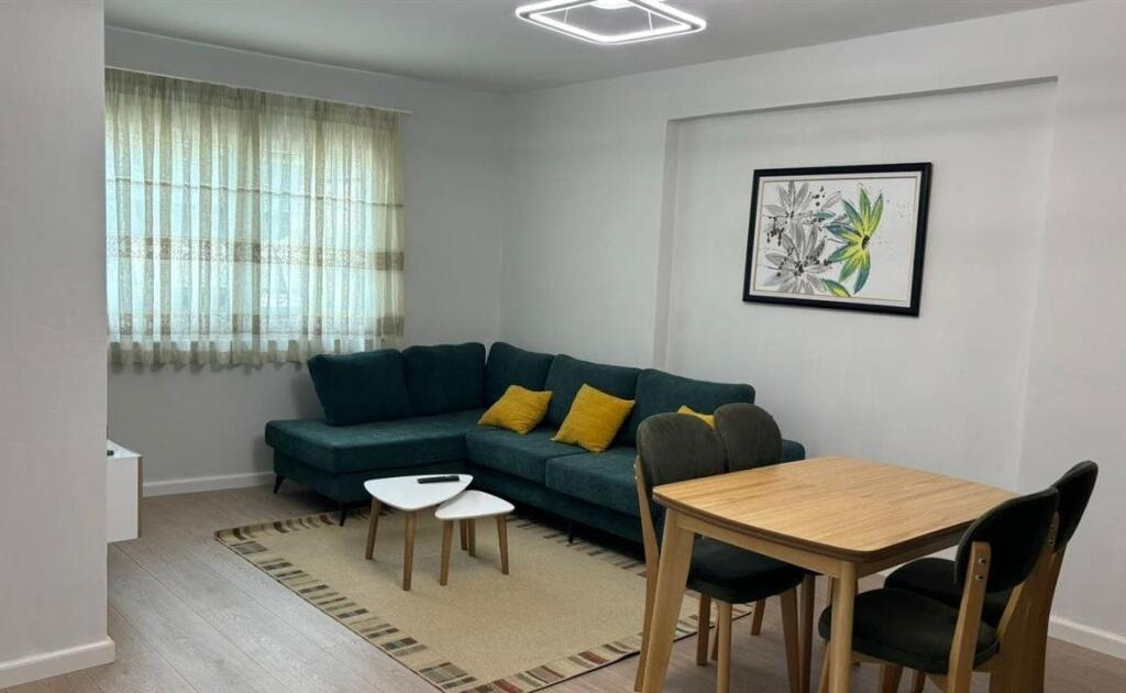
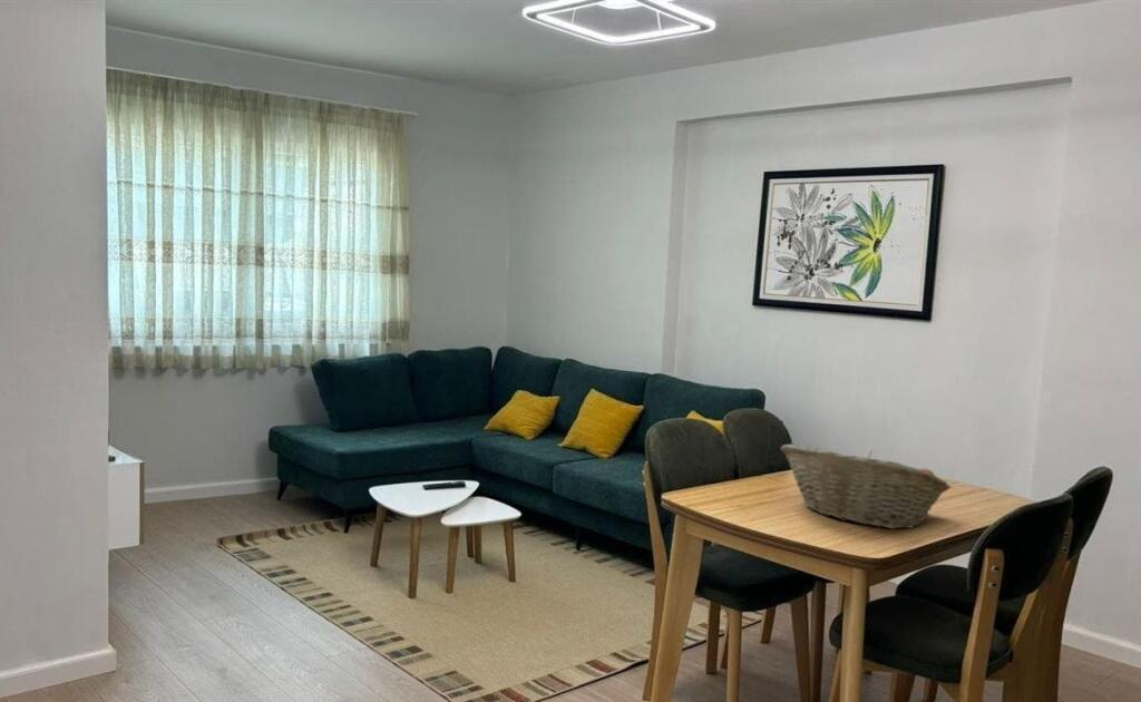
+ fruit basket (860, 479)
